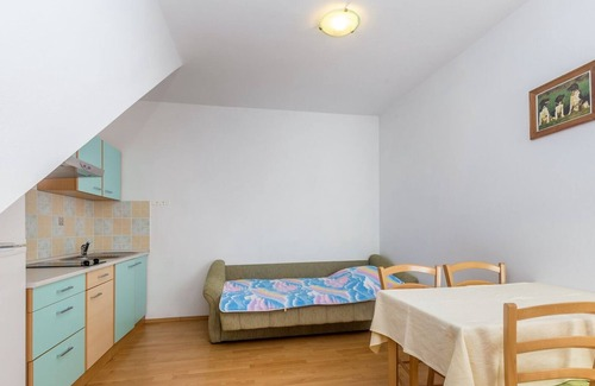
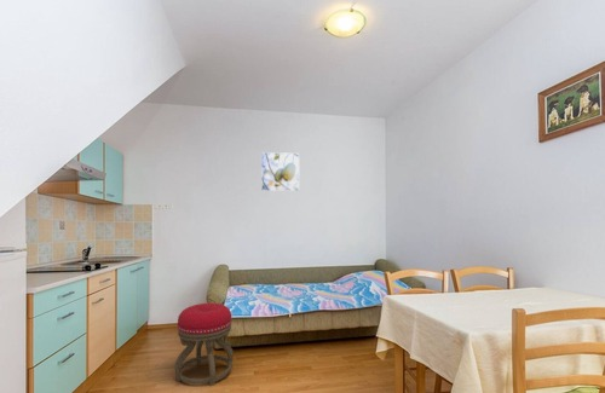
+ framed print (280, 172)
+ stool (204, 341)
